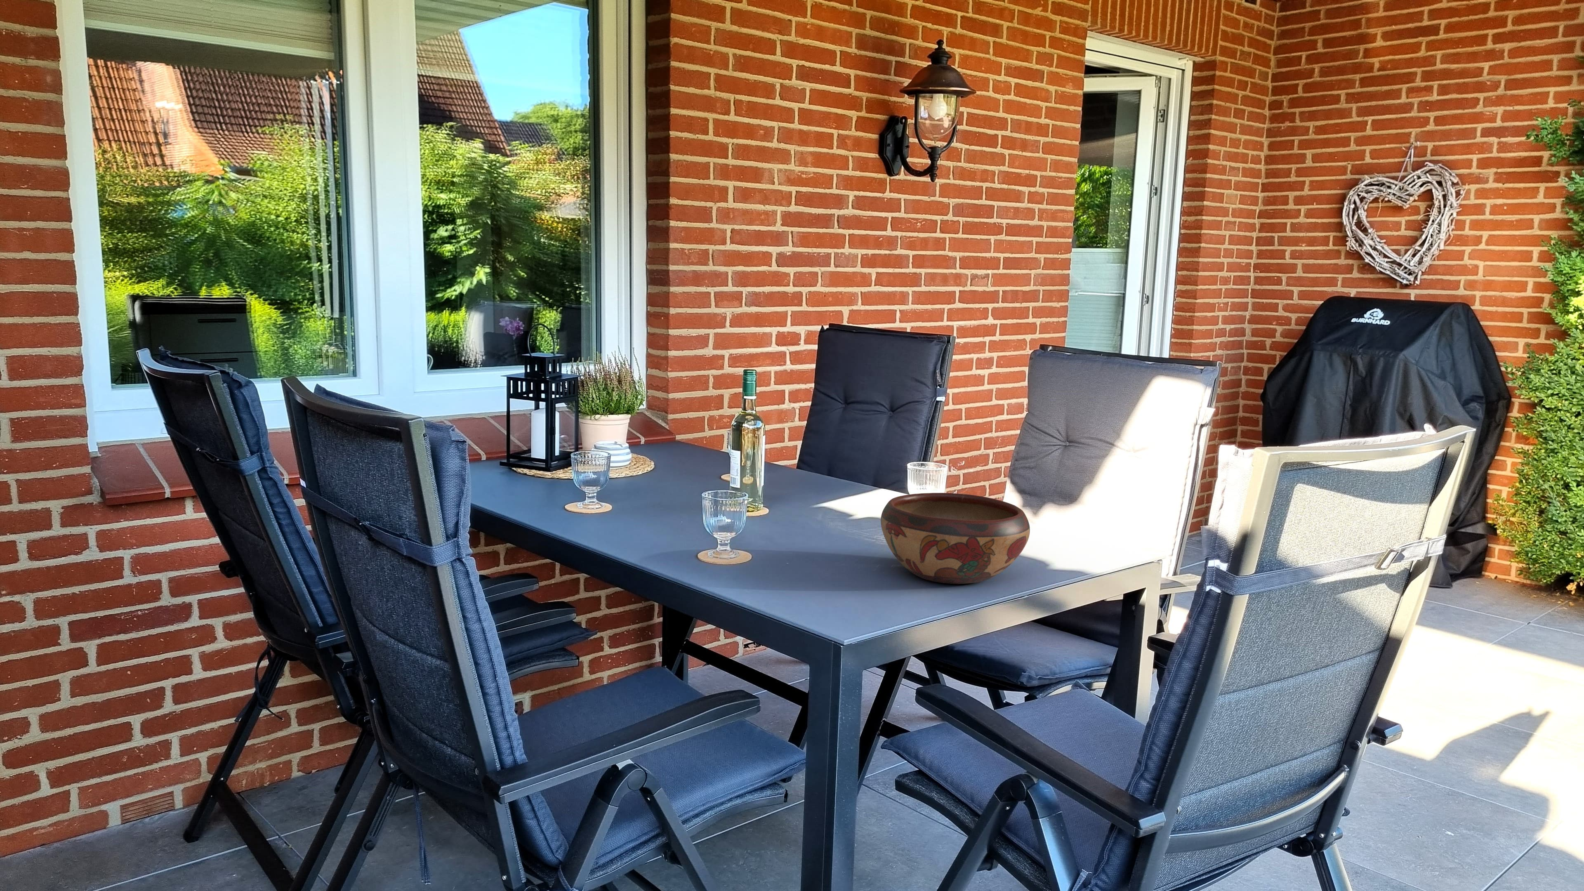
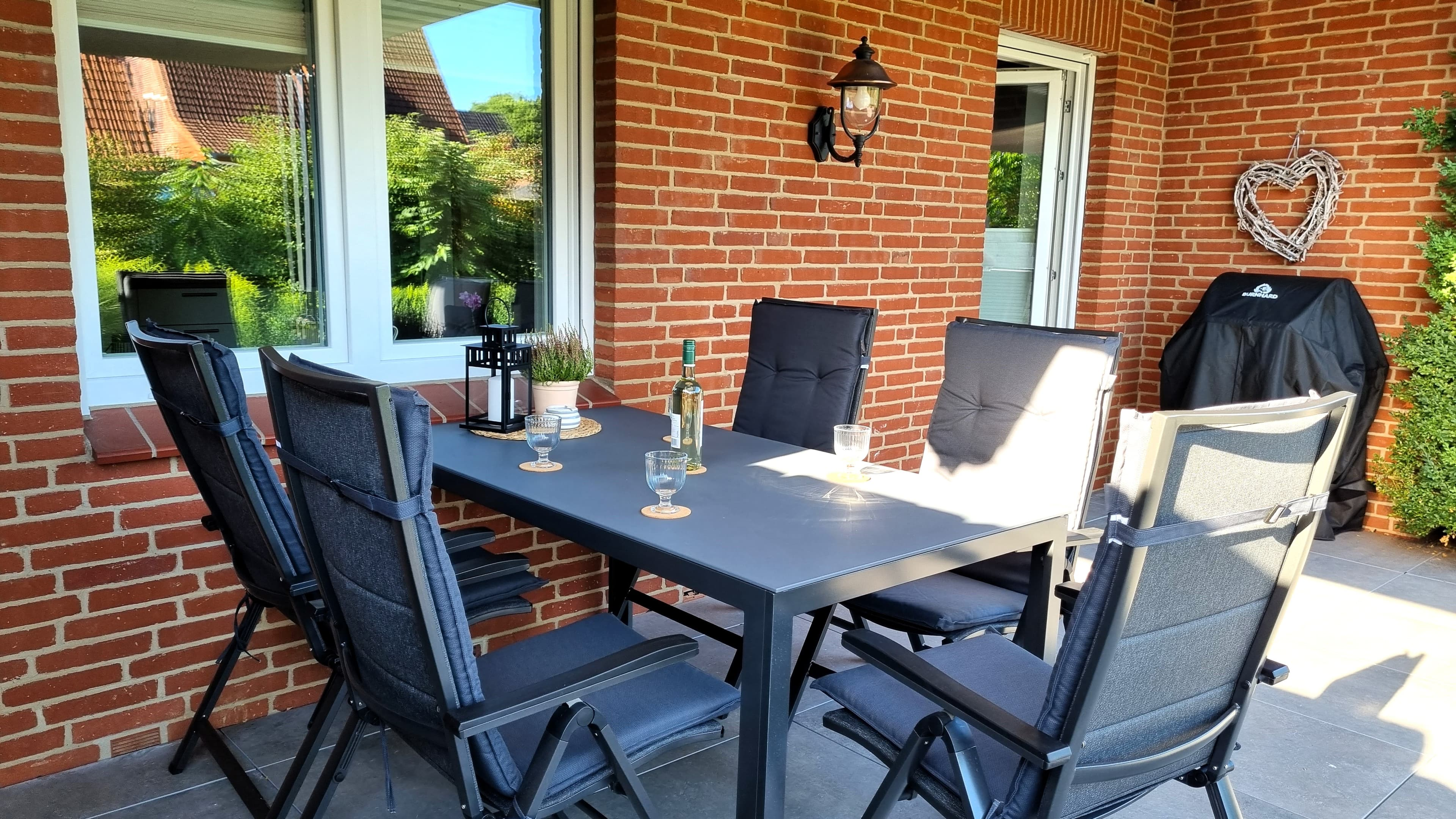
- decorative bowl (954, 540)
